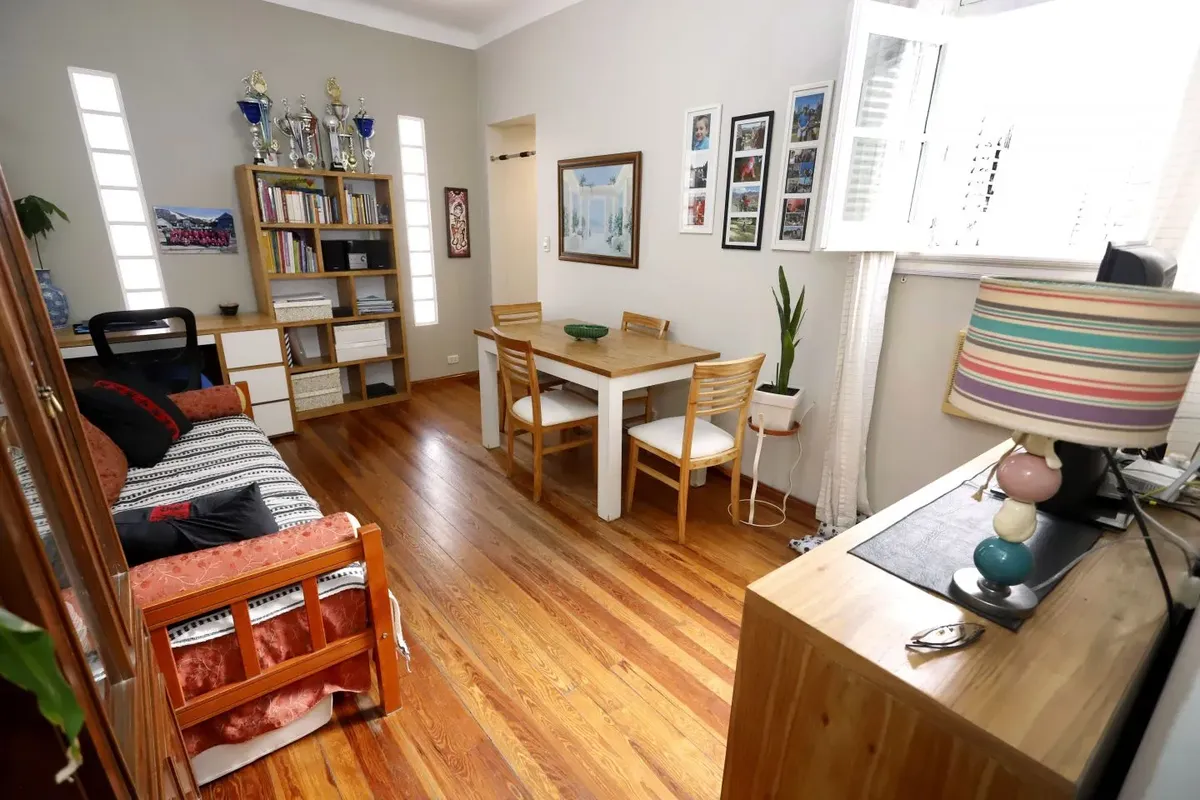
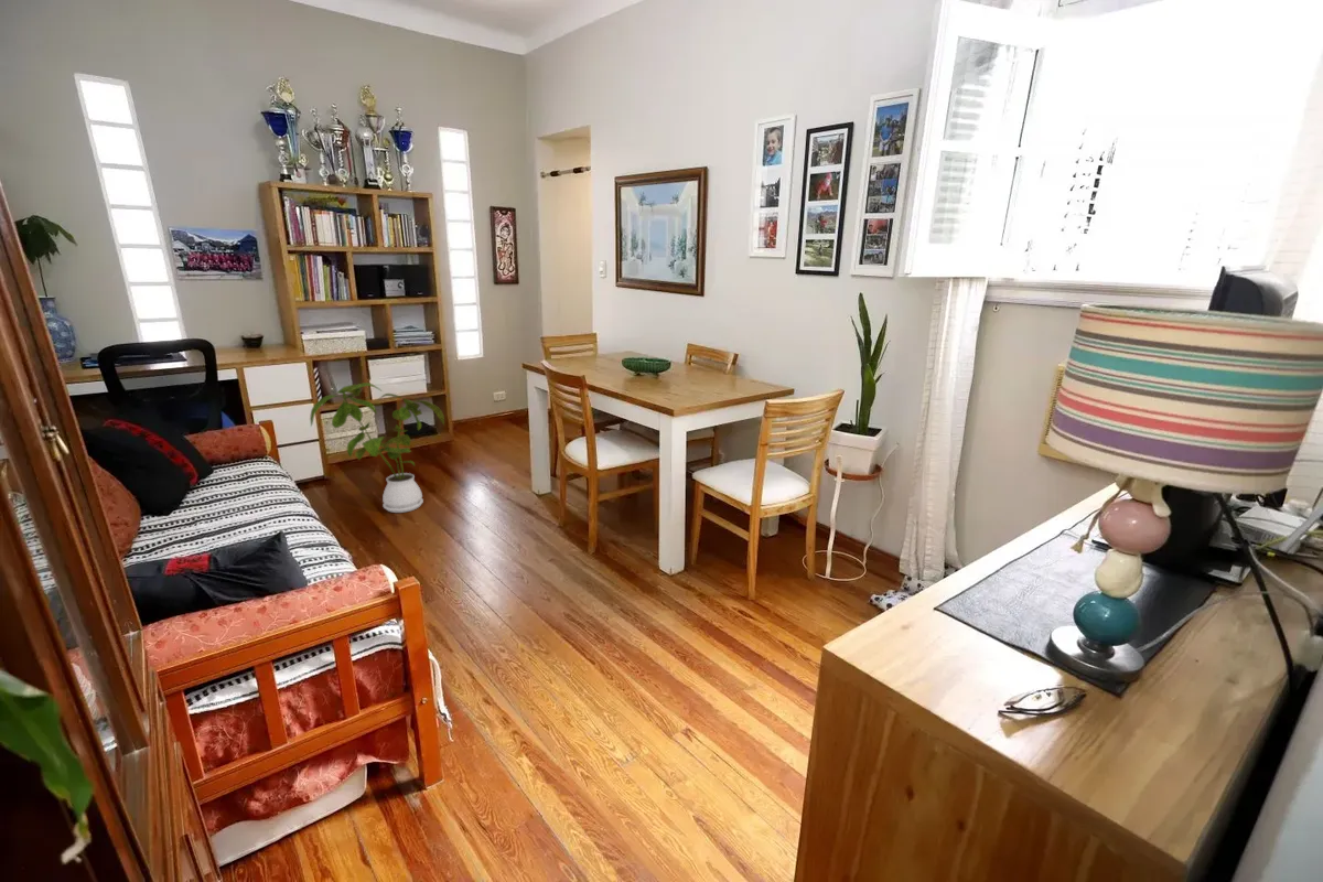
+ house plant (374, 448)
